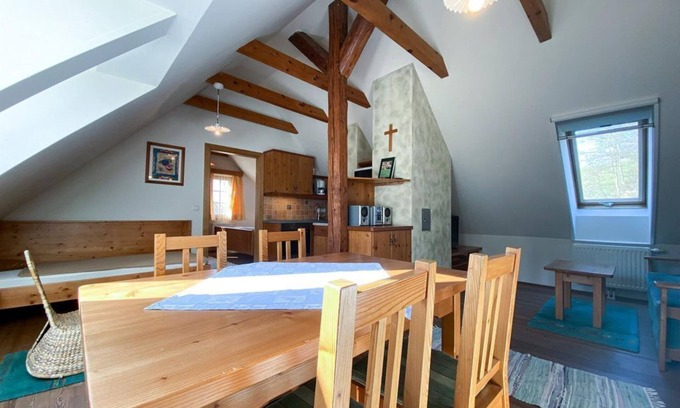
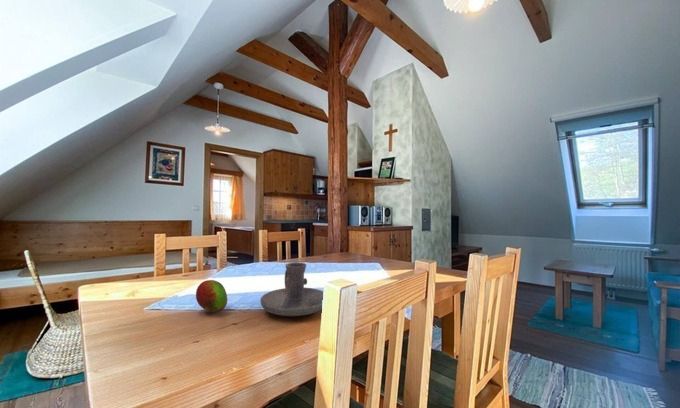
+ fruit (212, 295)
+ candle holder (293, 284)
